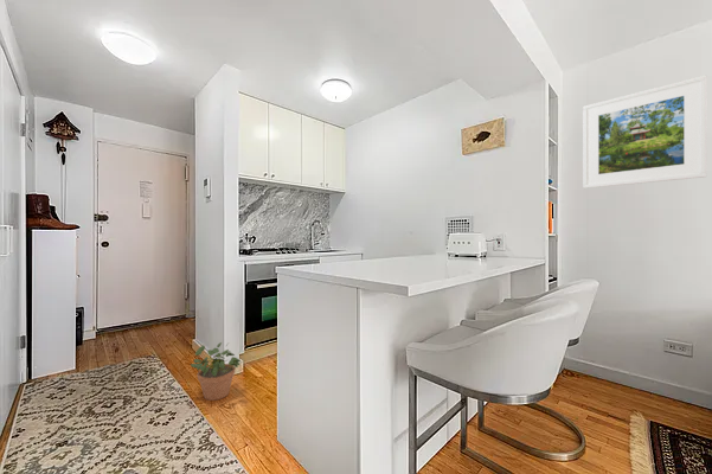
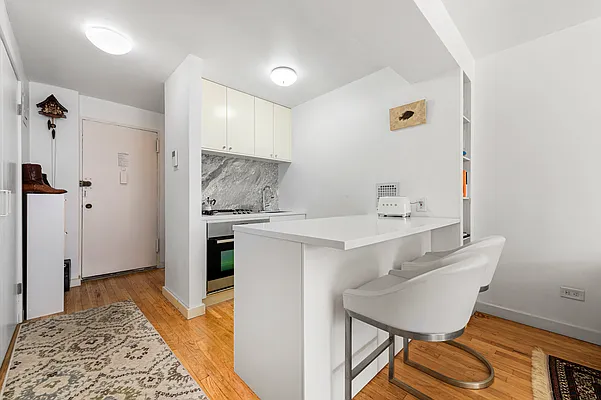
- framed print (637, 137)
- potted plant (219, 371)
